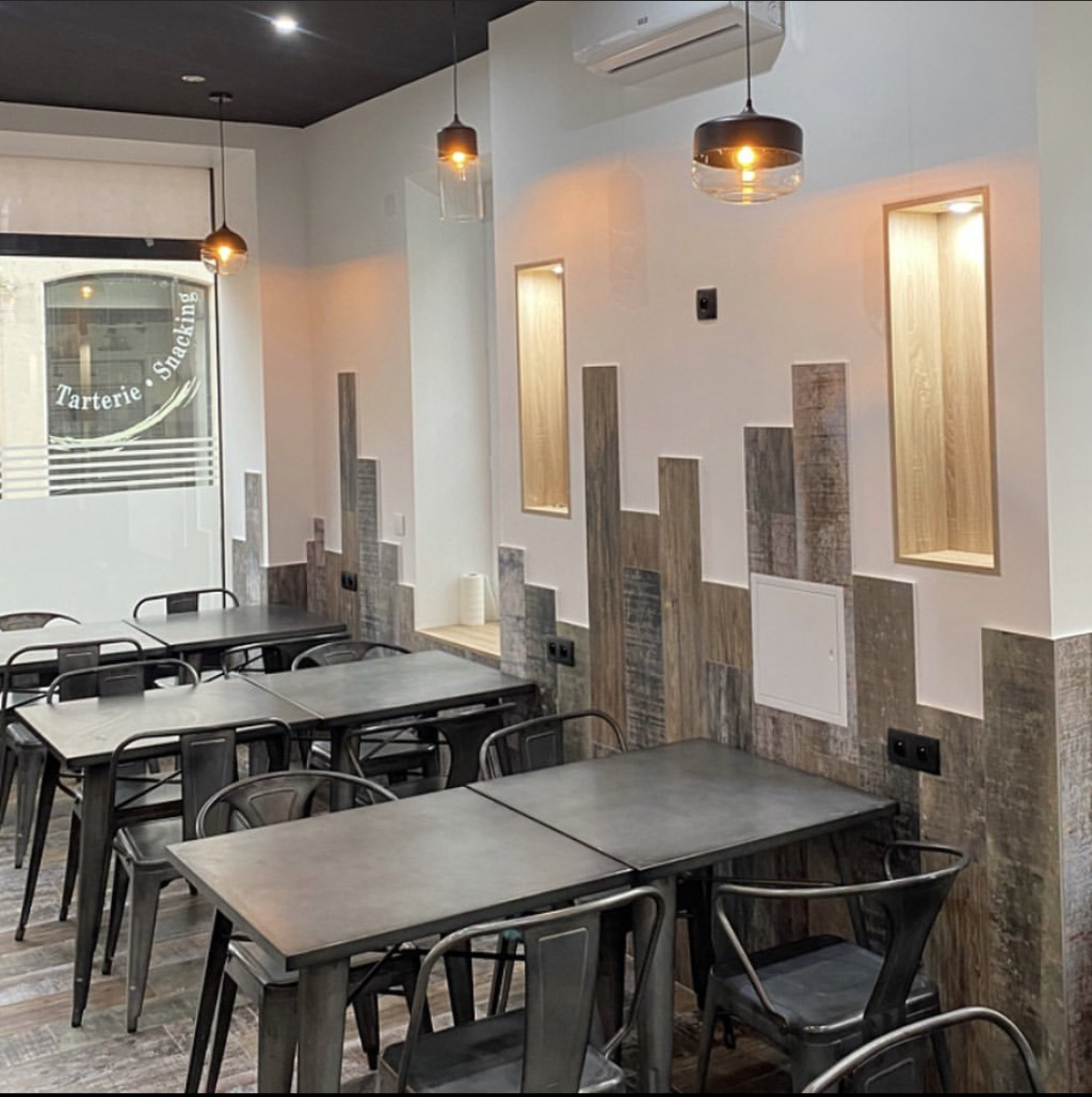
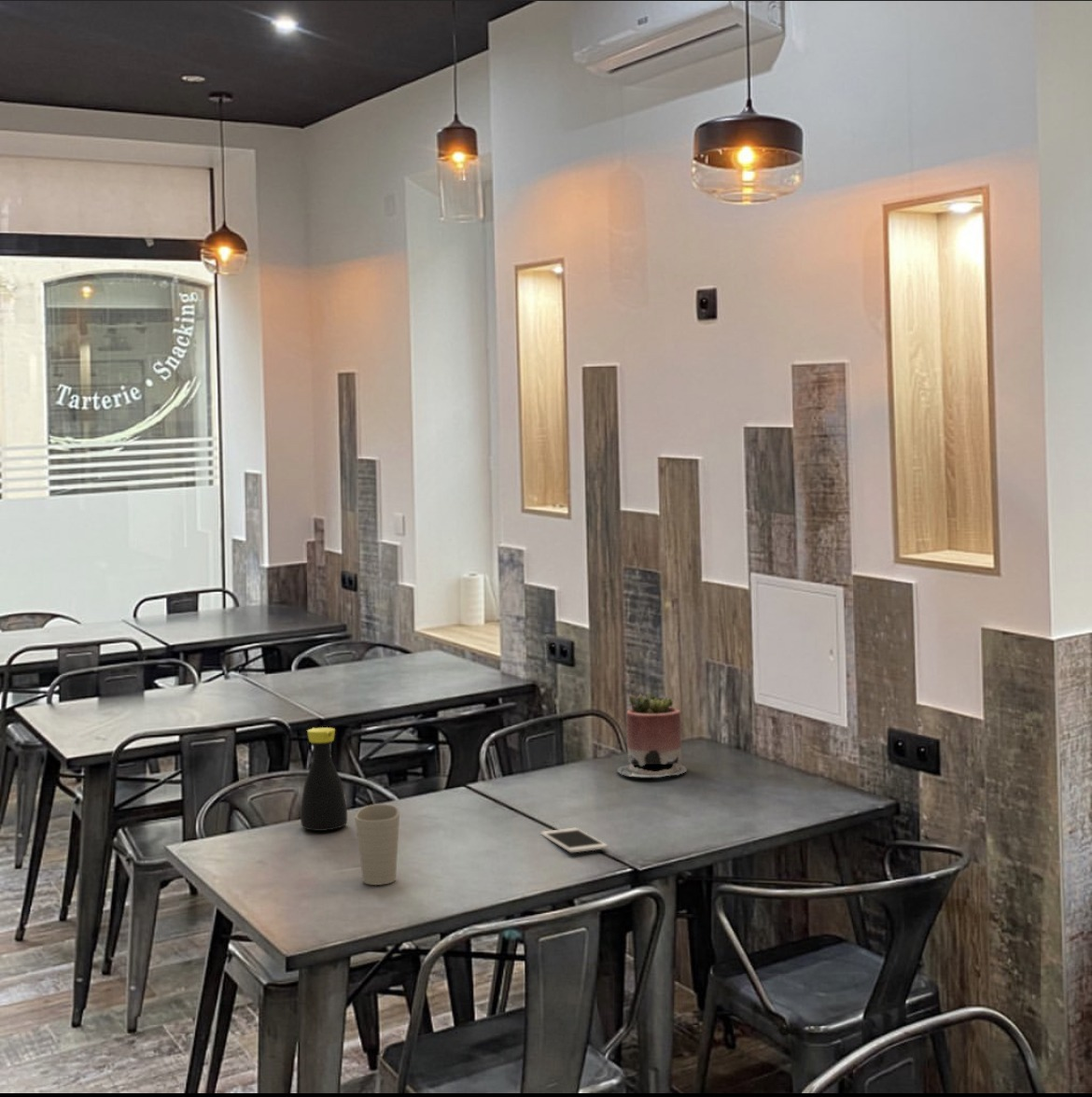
+ cell phone (573, 839)
+ succulent planter (651, 732)
+ bottle (322, 778)
+ cup (378, 844)
